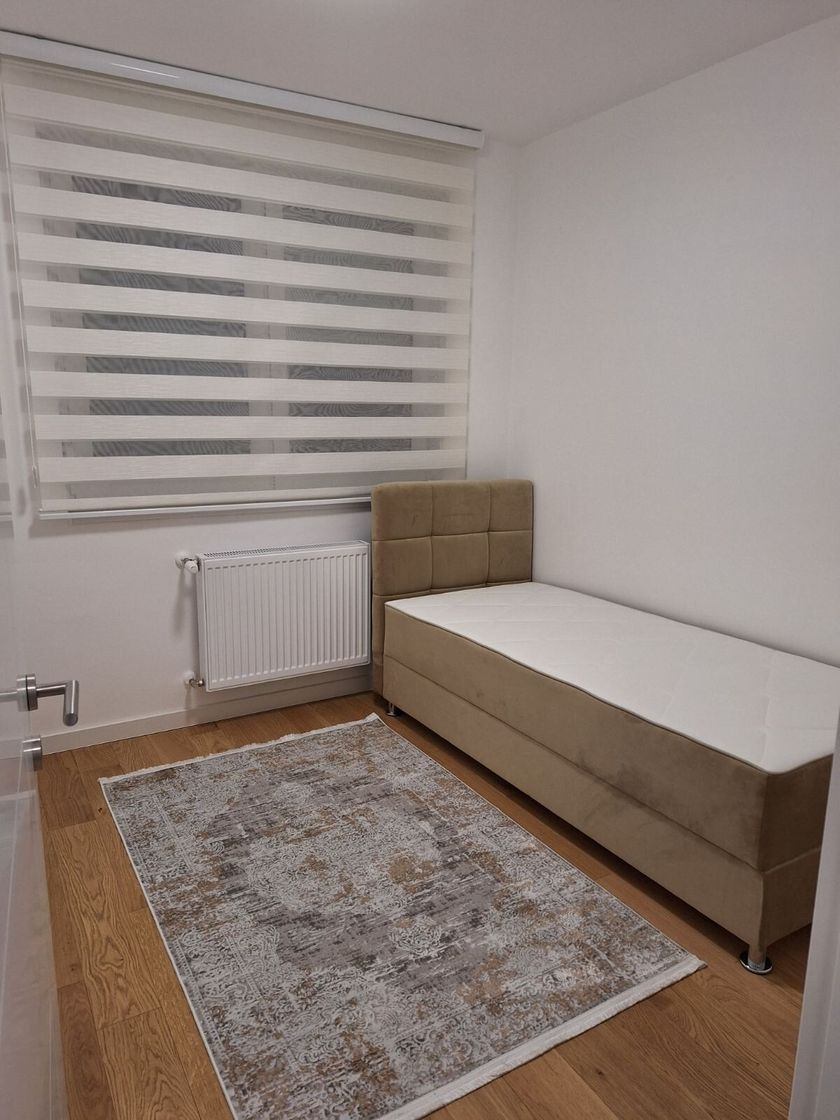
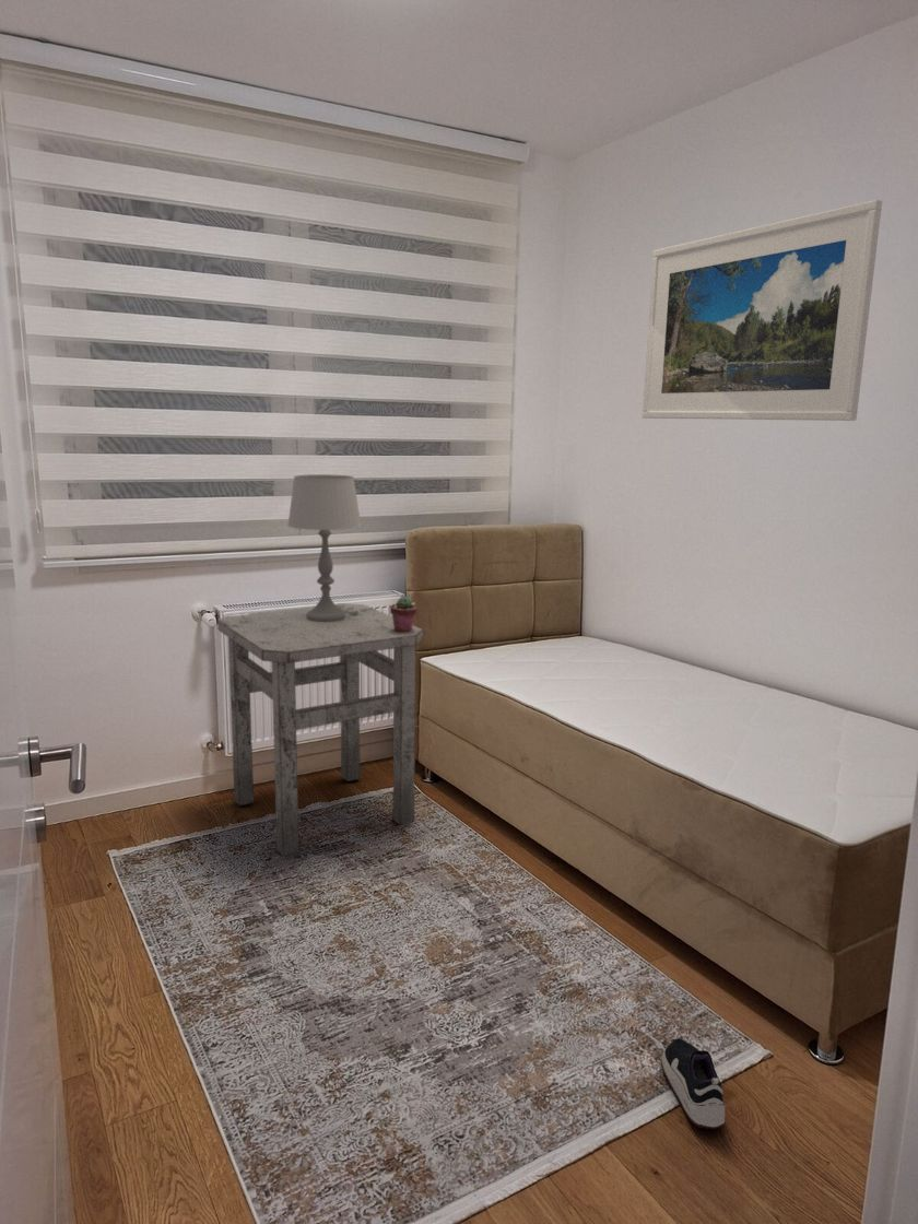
+ shoe (694, 1068)
+ potted succulent (403, 612)
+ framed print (743, 326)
+ table lamp (325, 548)
+ side table (320, 720)
